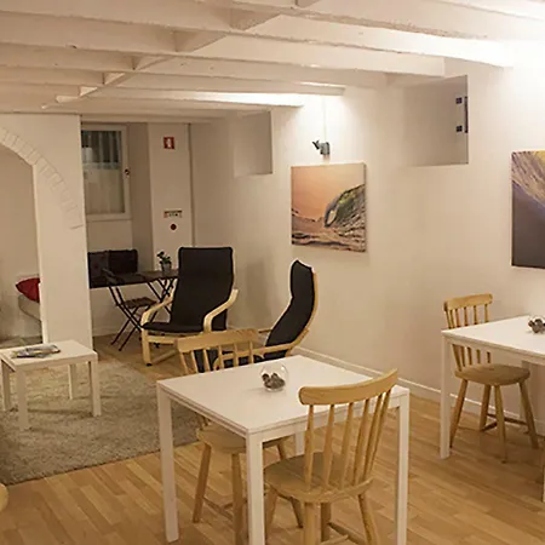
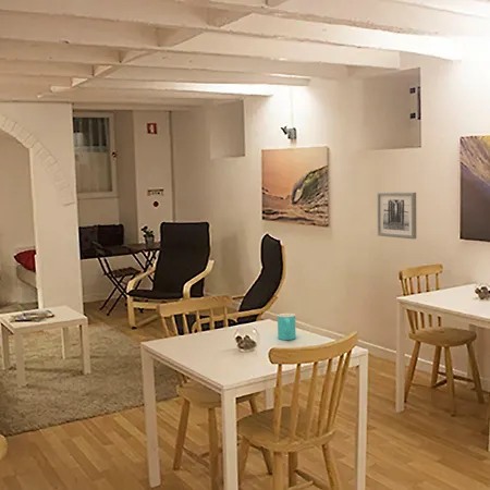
+ wall art (395, 215)
+ cup (285, 327)
